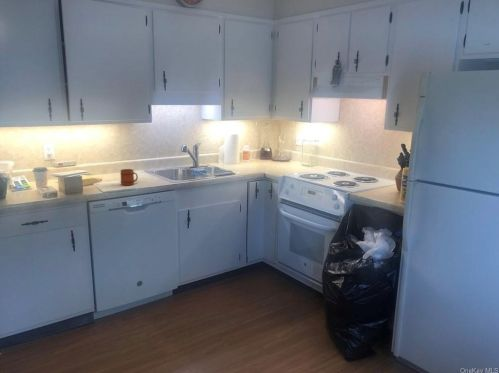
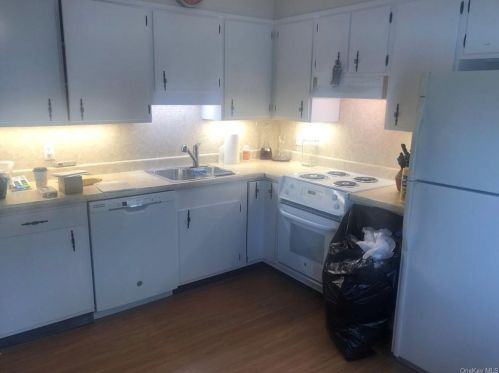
- mug (129, 177)
